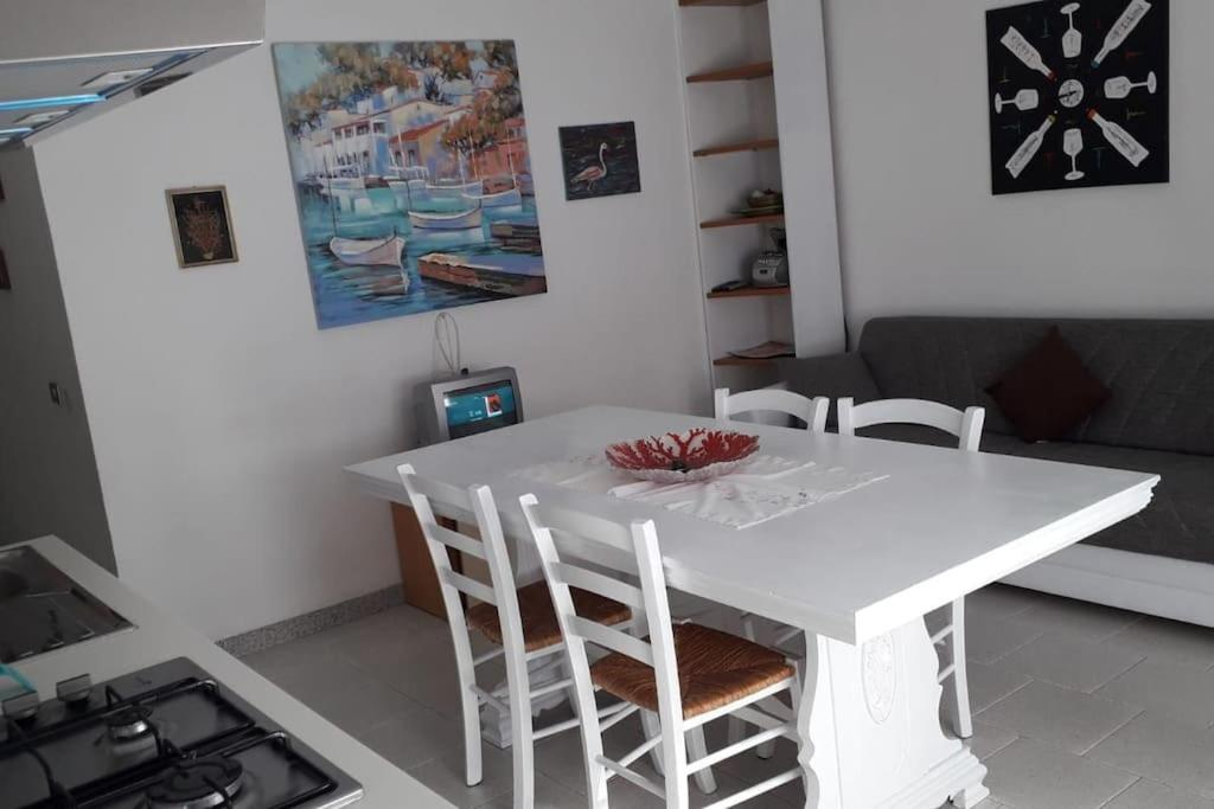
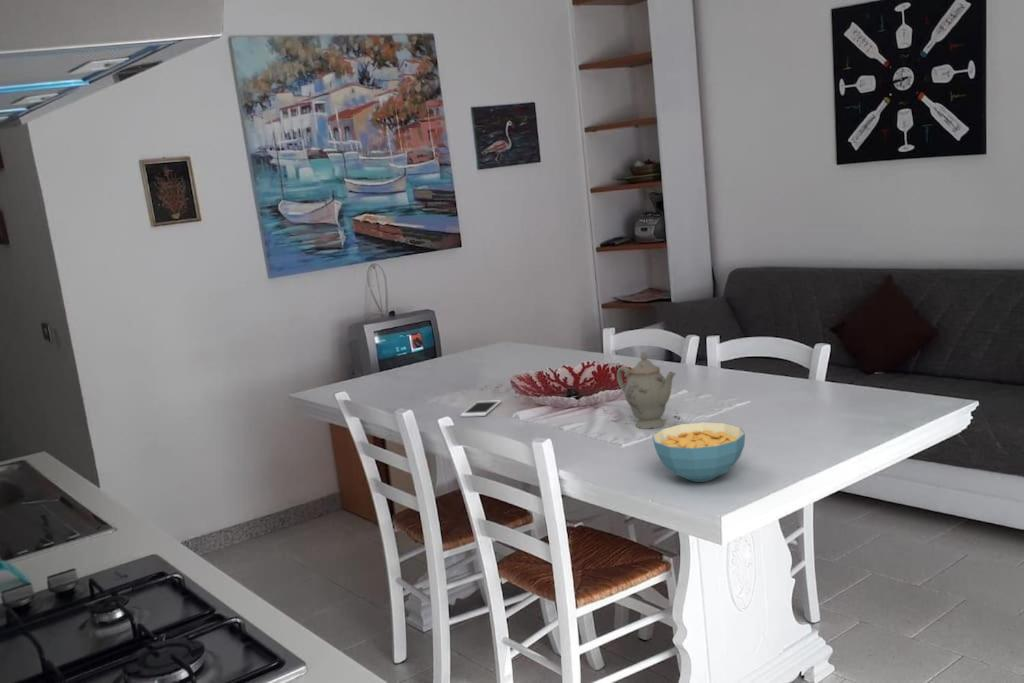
+ cereal bowl (699, 456)
+ chinaware (647, 388)
+ cell phone (481, 408)
